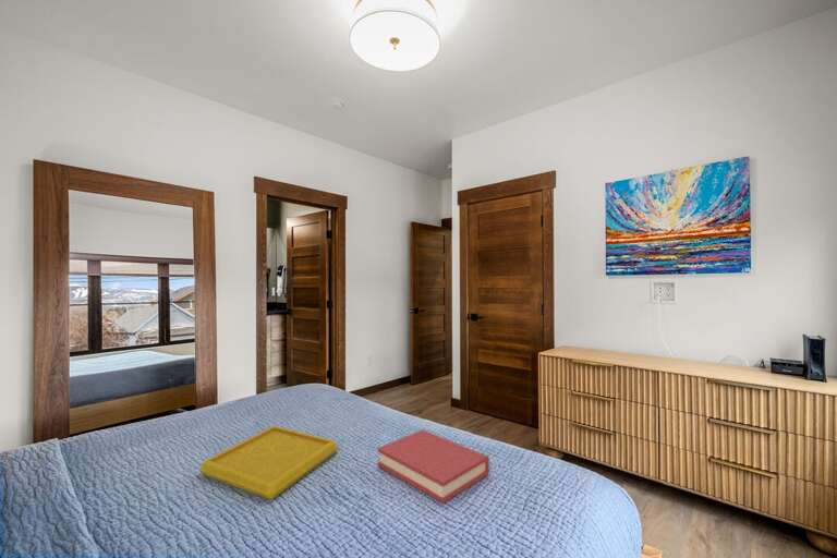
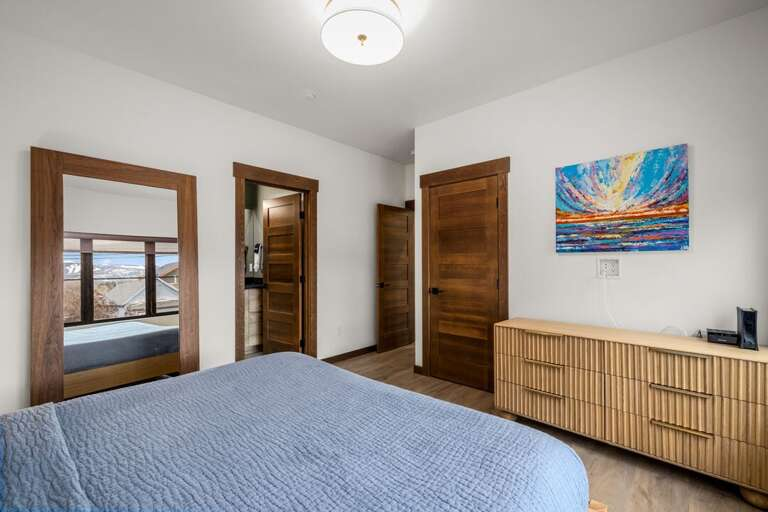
- serving tray (272, 457)
- hardback book (432, 460)
